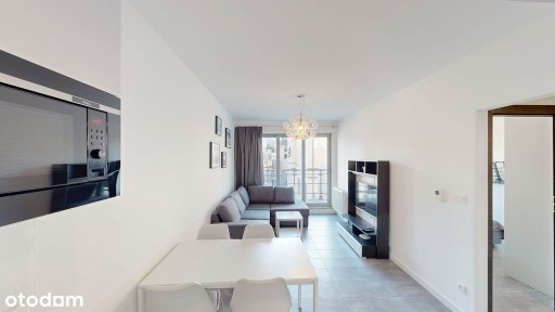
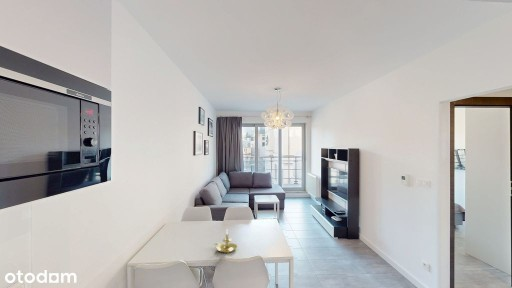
+ candle holder (225, 239)
